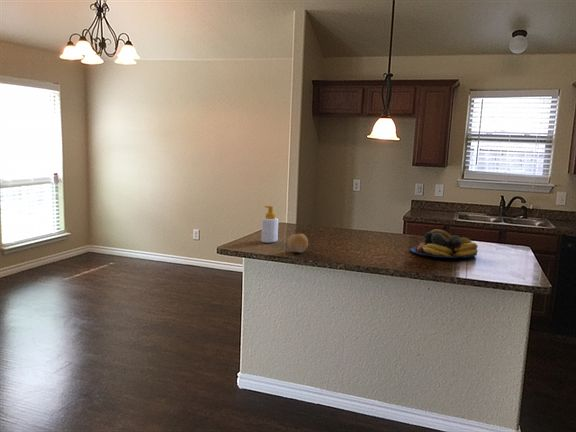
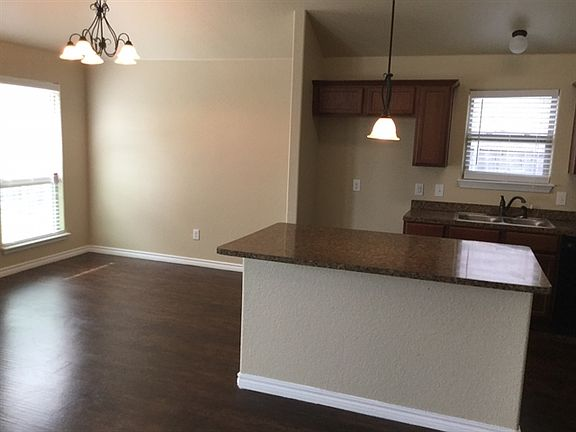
- fruit (297, 242)
- soap bottle (270, 223)
- fruit bowl (443, 241)
